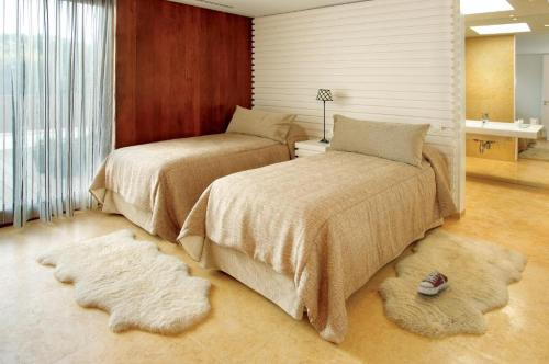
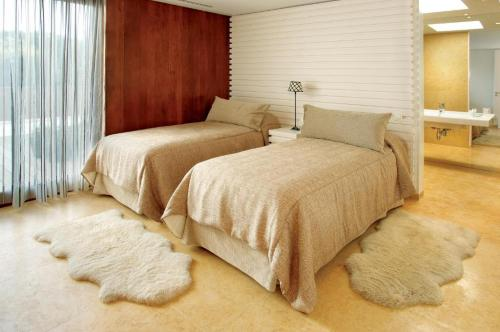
- shoe (433, 281)
